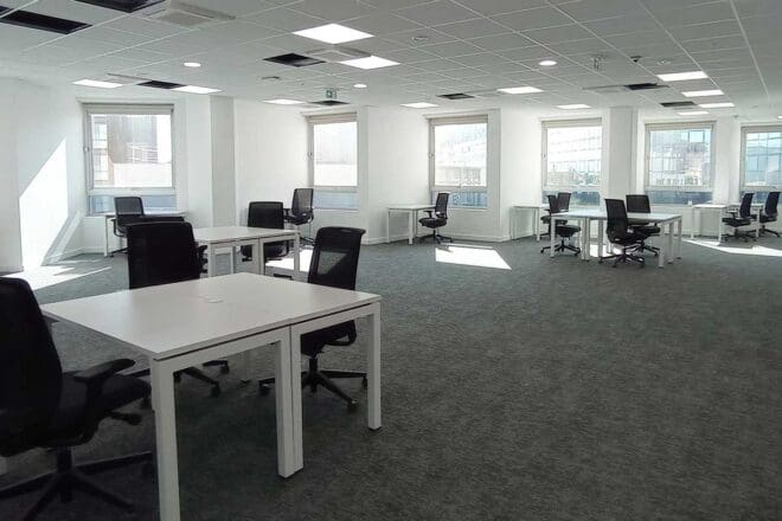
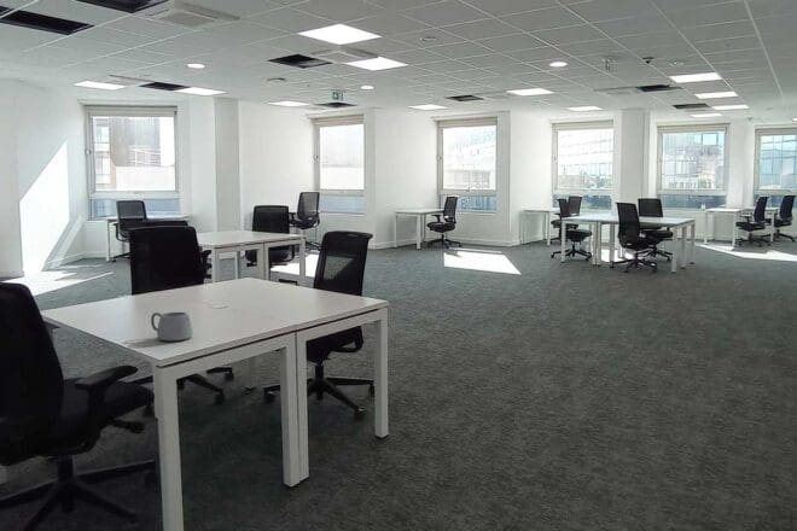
+ mug (173, 325)
